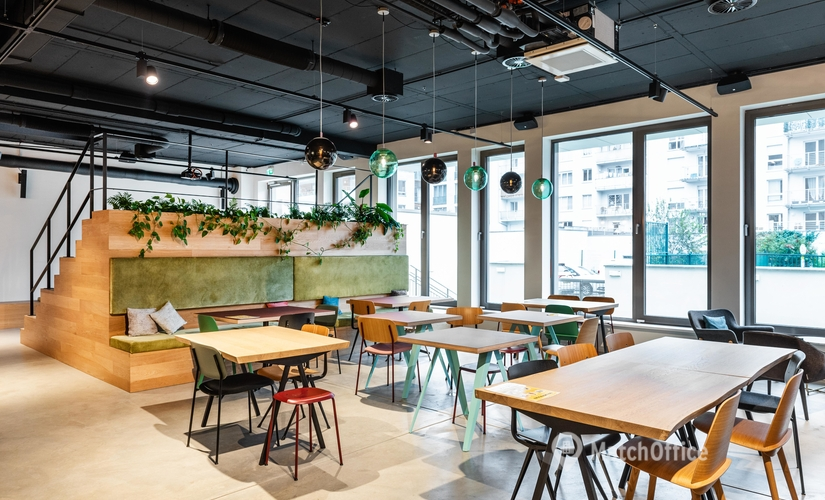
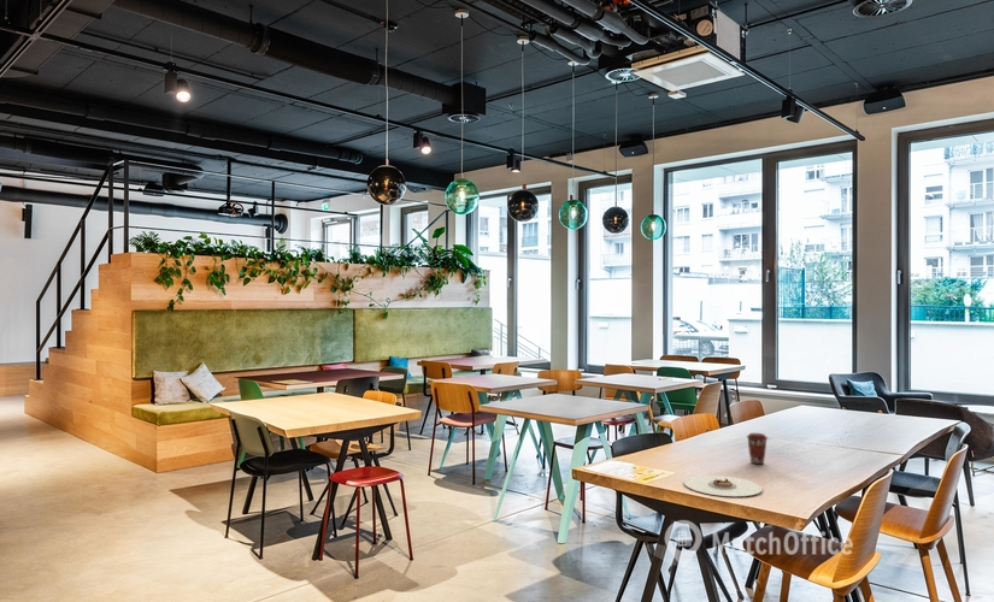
+ coffee cup (757, 448)
+ plate (722, 482)
